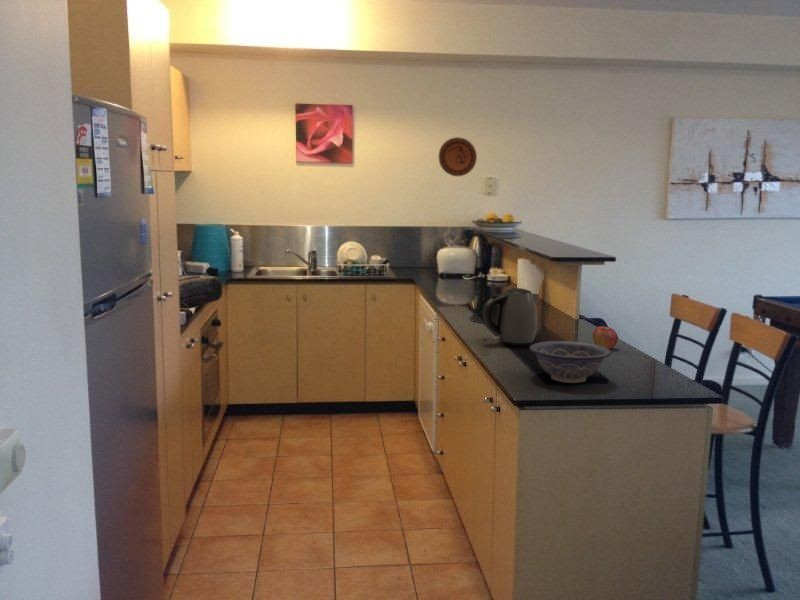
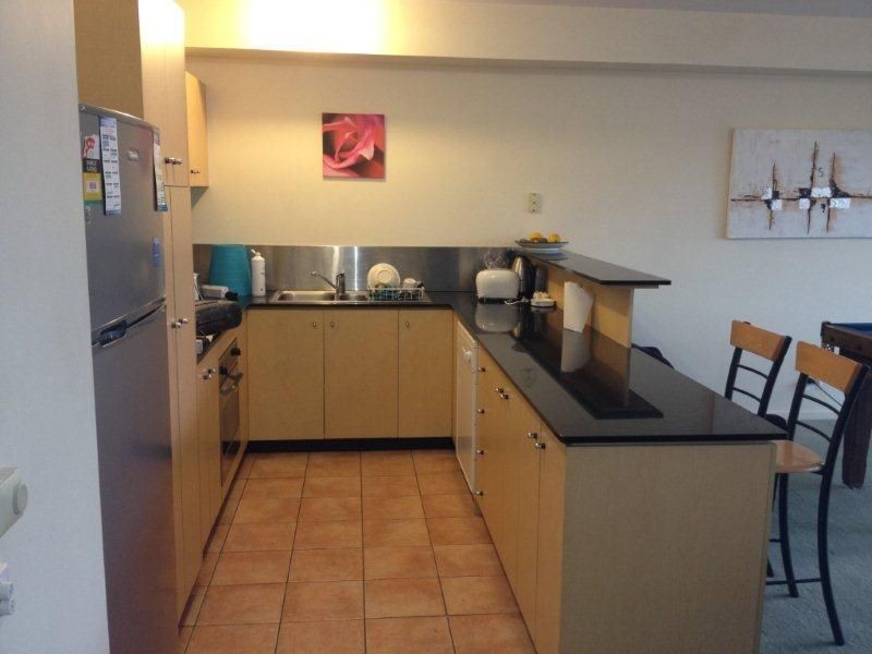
- kettle (511, 316)
- decorative bowl (569, 363)
- apple (605, 337)
- decorative plate (457, 156)
